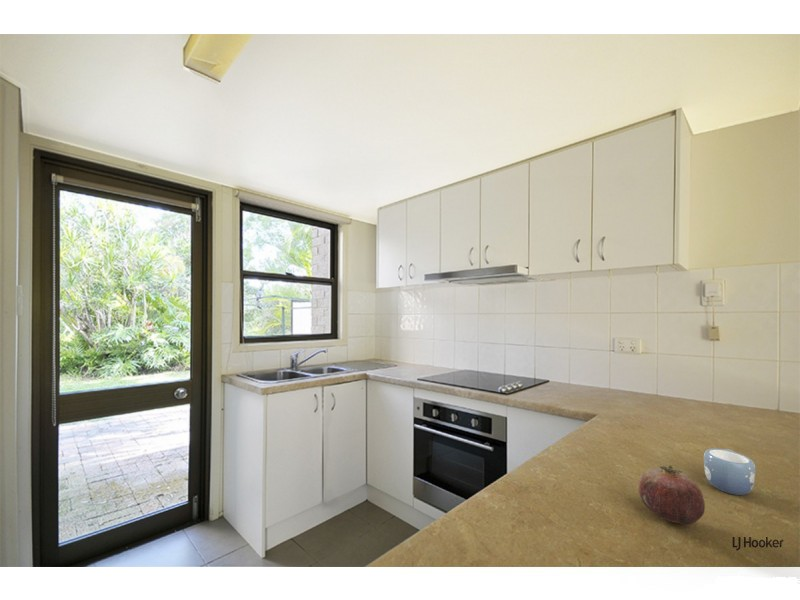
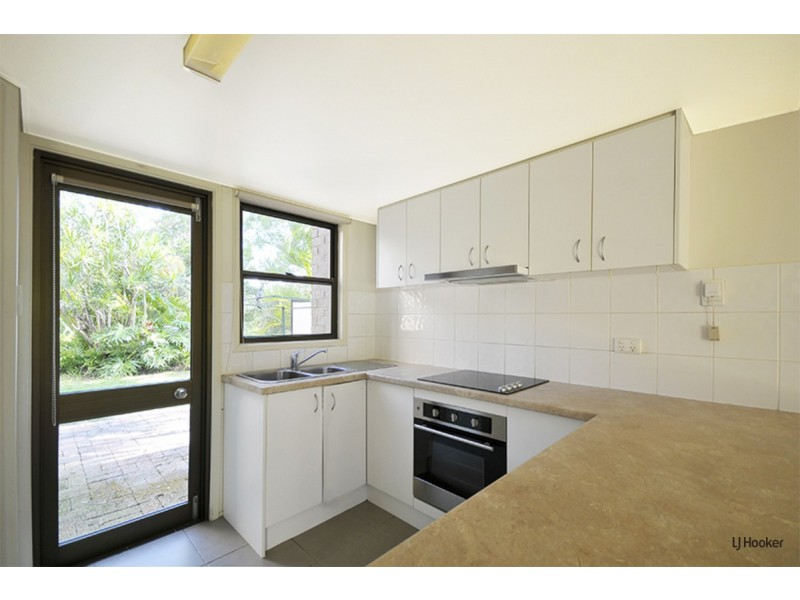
- fruit (669, 492)
- mug (728, 469)
